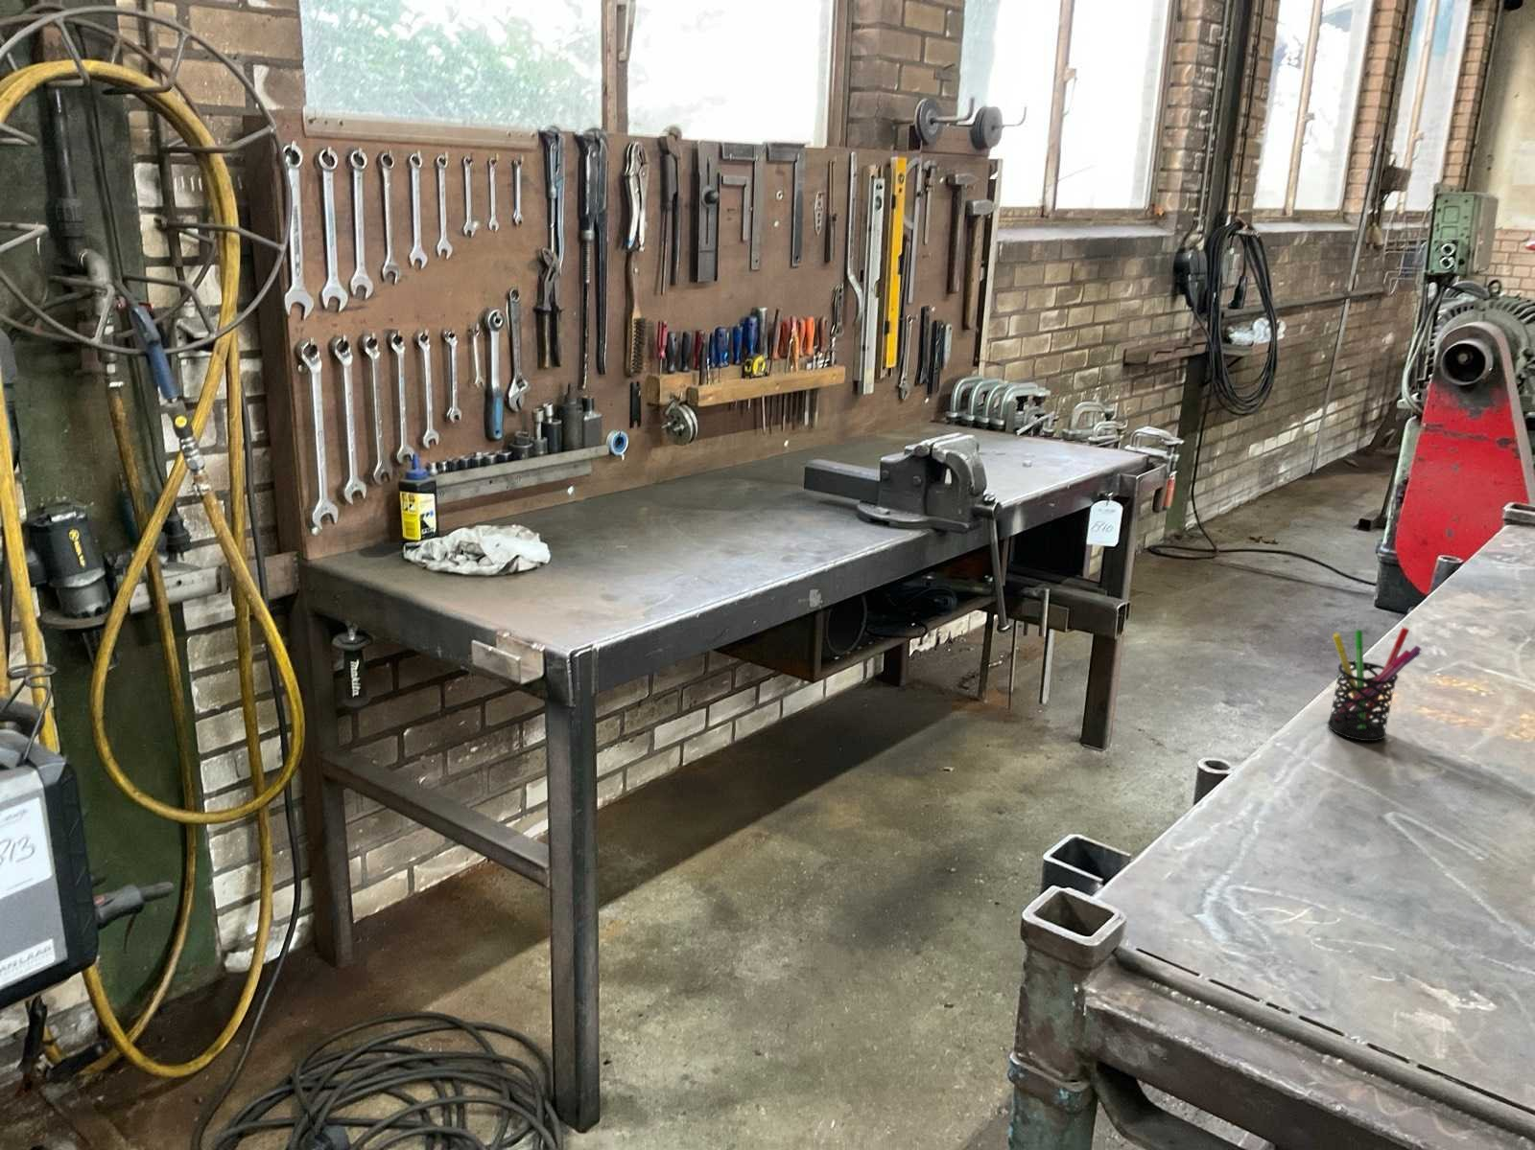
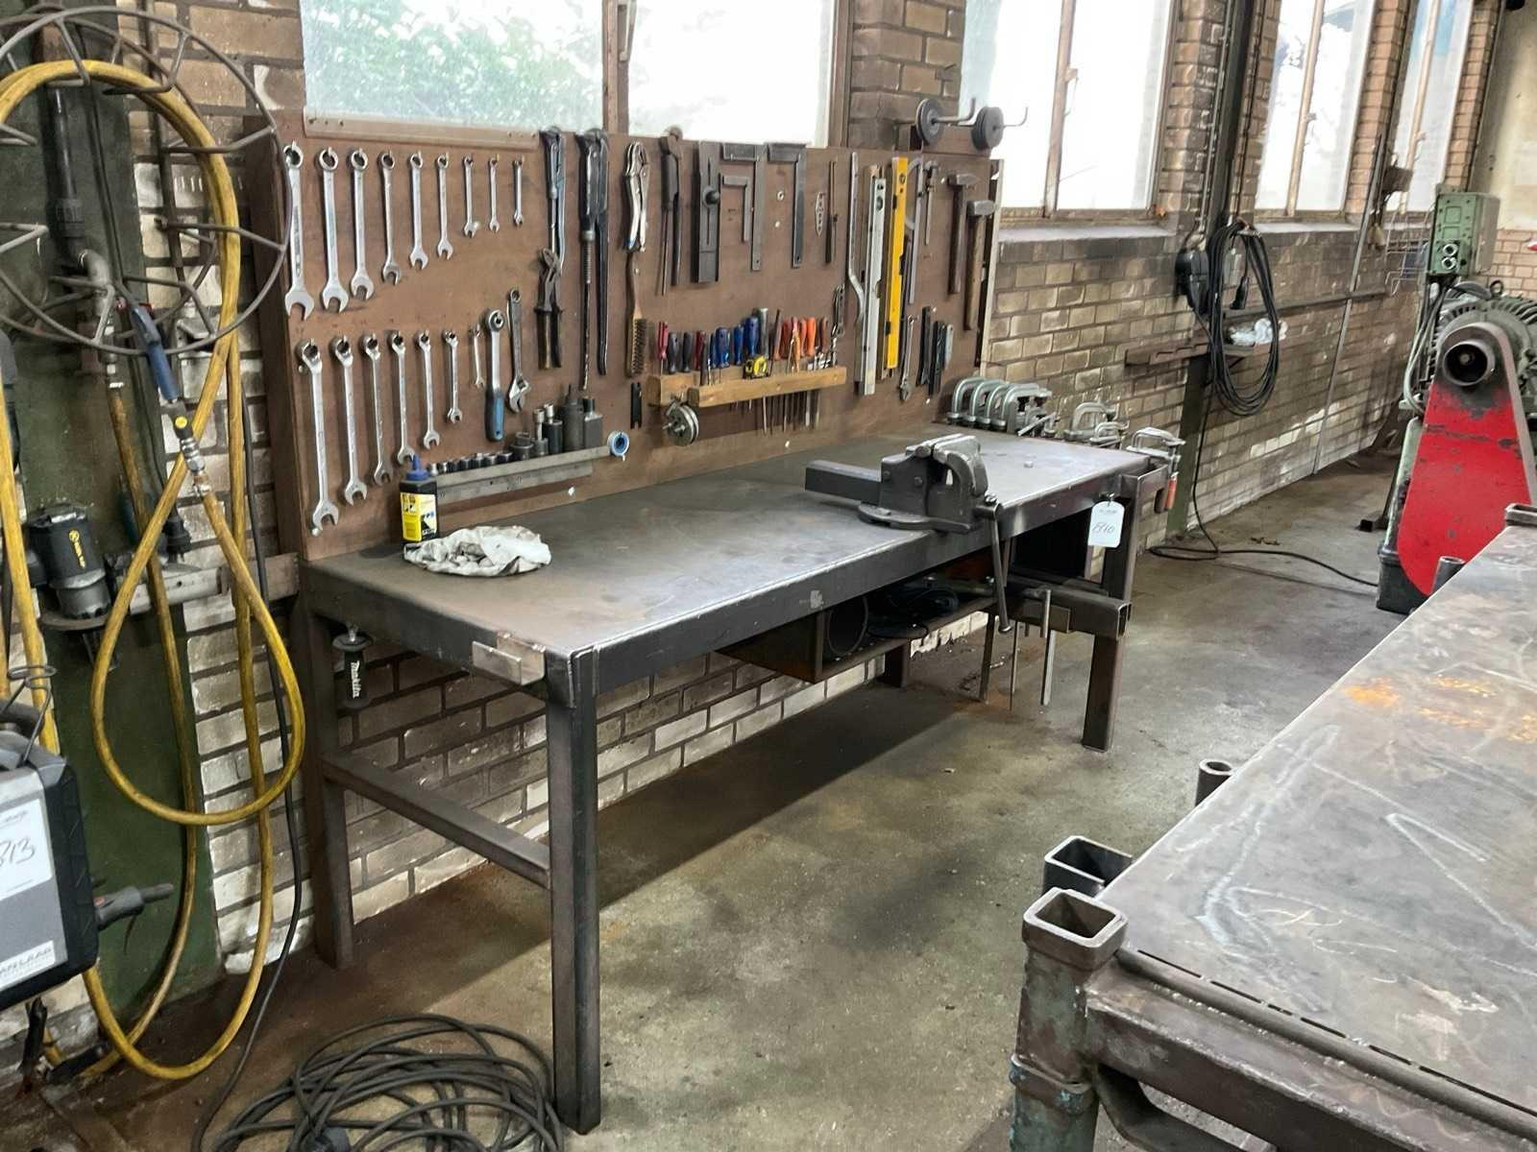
- pen holder (1367, 678)
